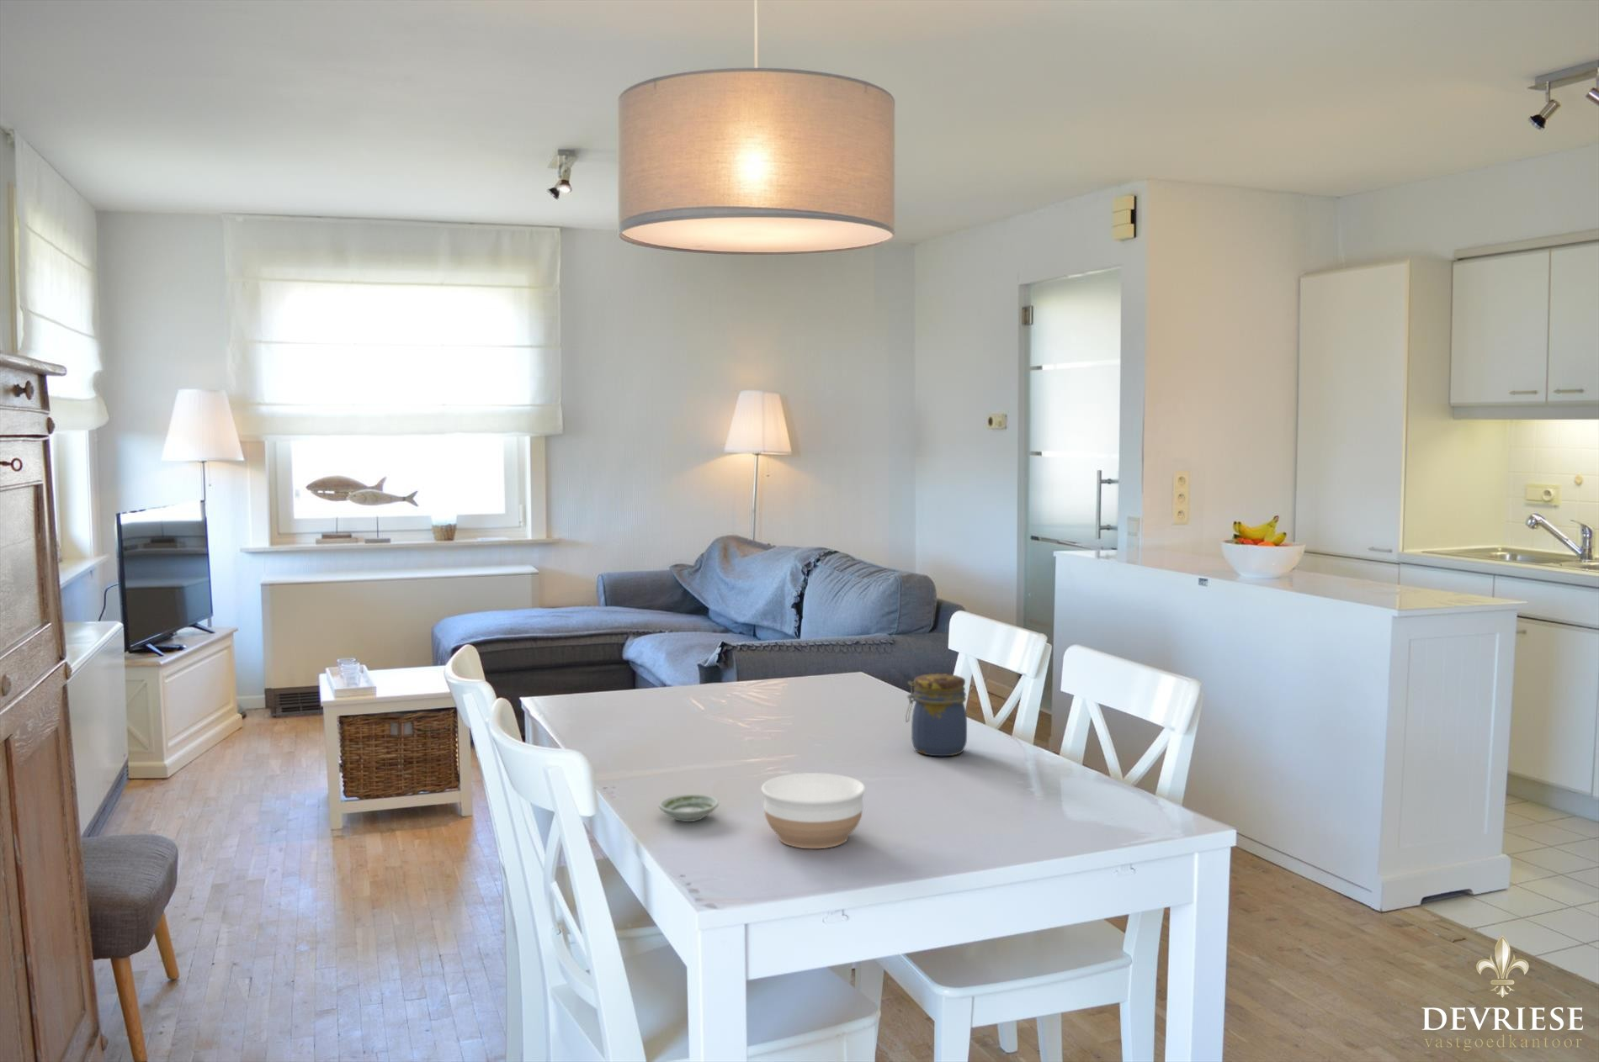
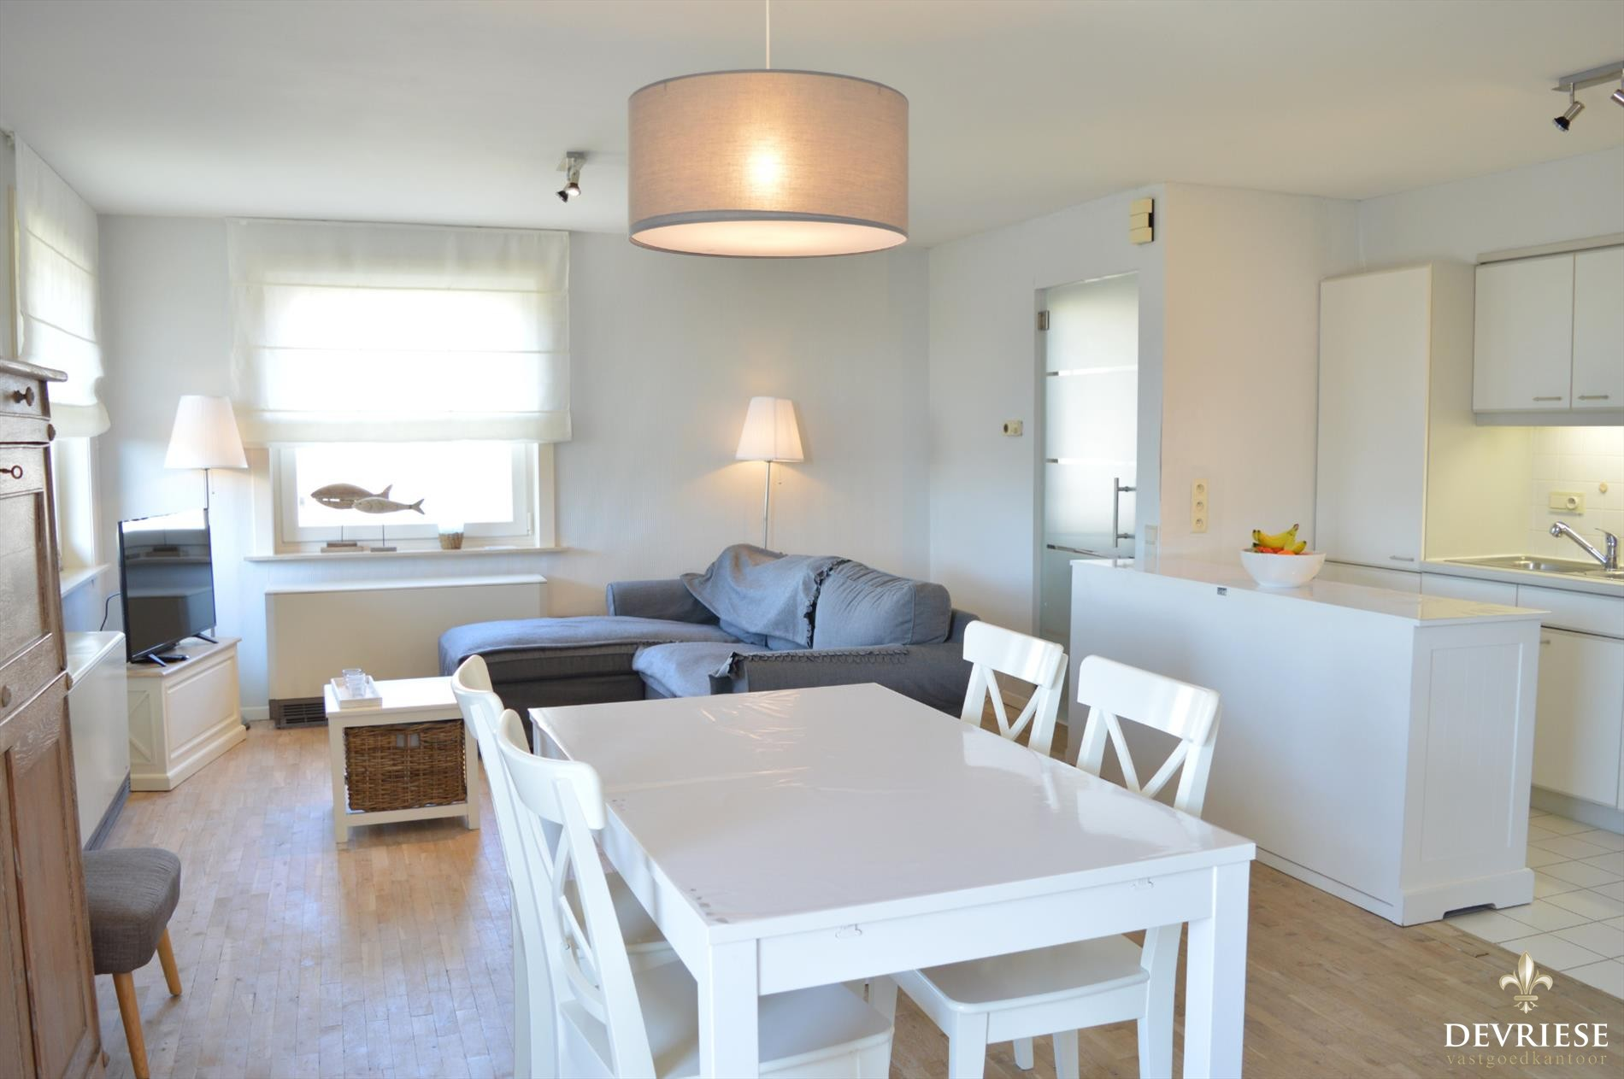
- saucer (688, 808)
- bowl (813, 812)
- jar (936, 714)
